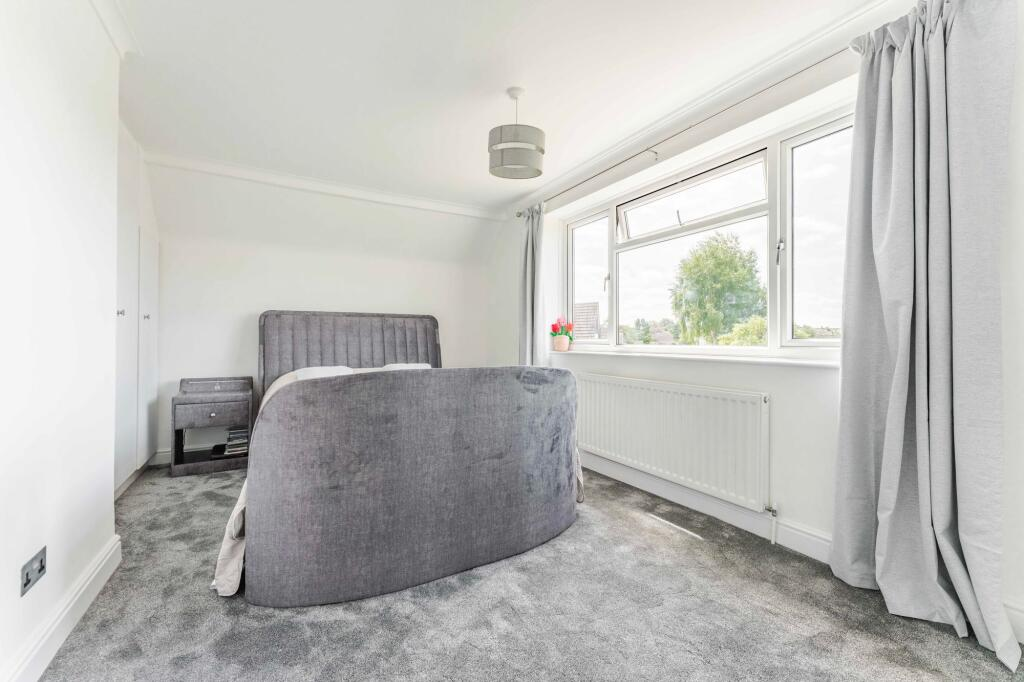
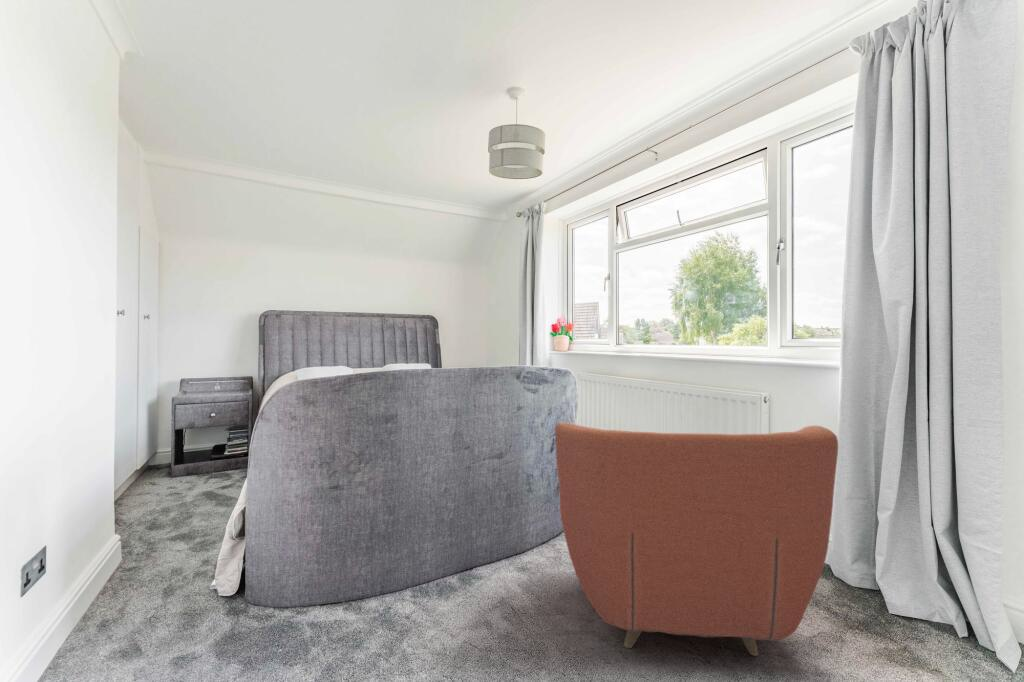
+ armchair (673, 515)
